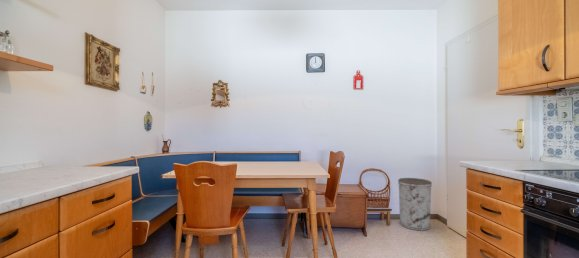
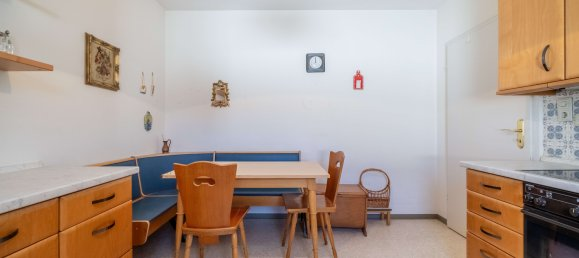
- trash can (414, 201)
